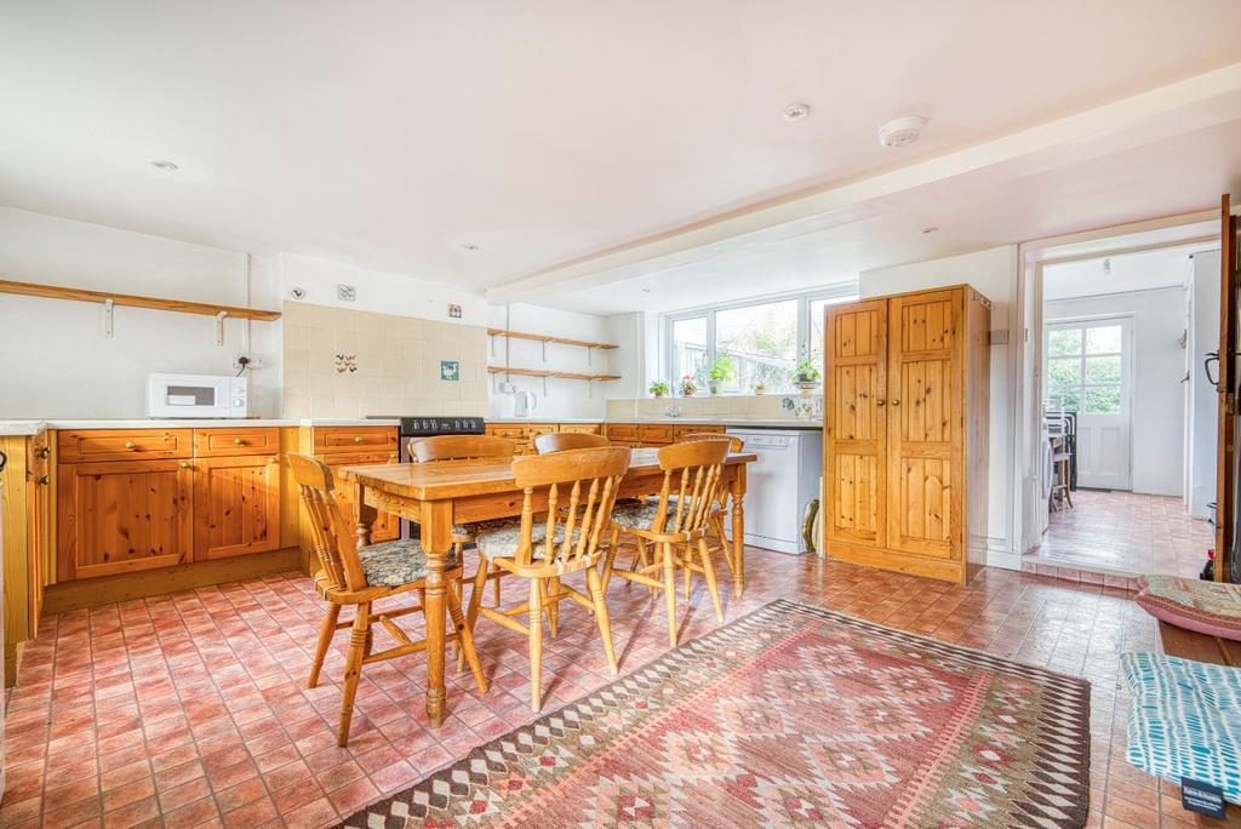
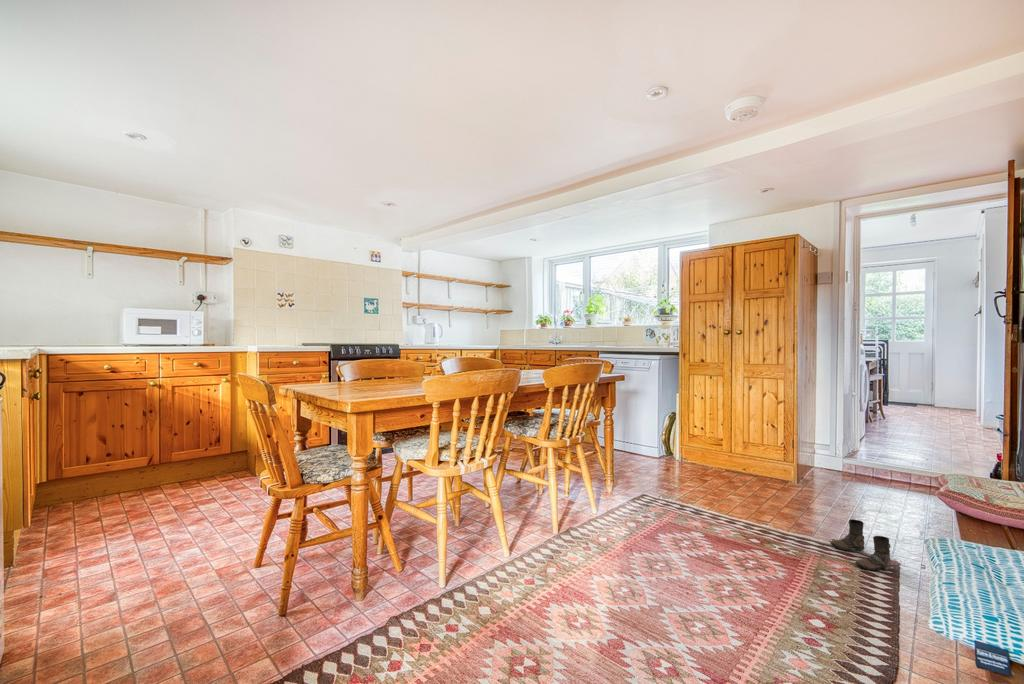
+ boots (859, 543)
